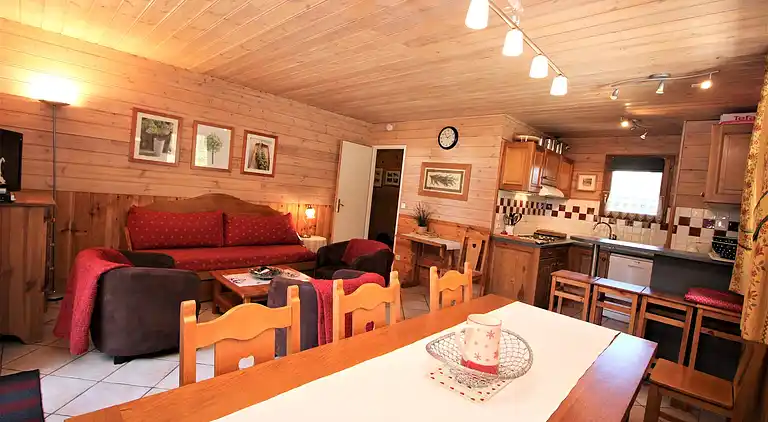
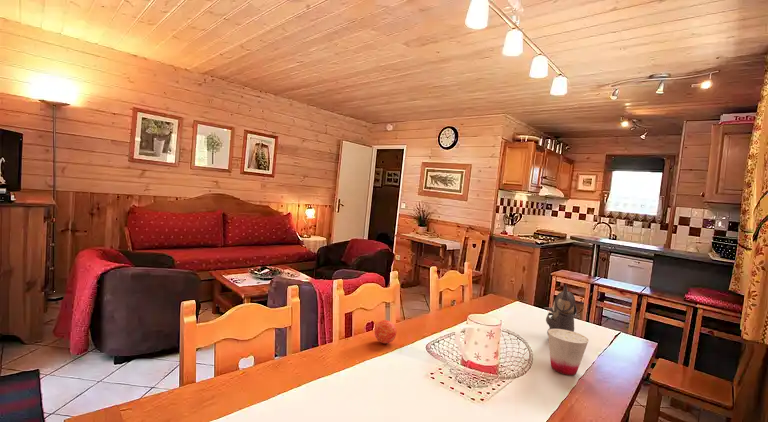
+ teapot (560, 310)
+ apple (385, 331)
+ cup (565, 352)
